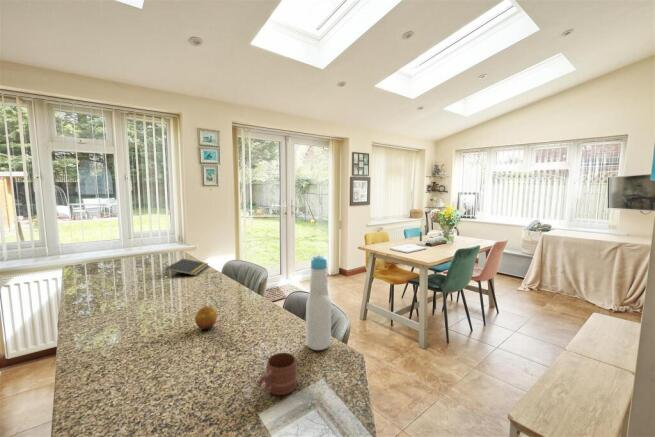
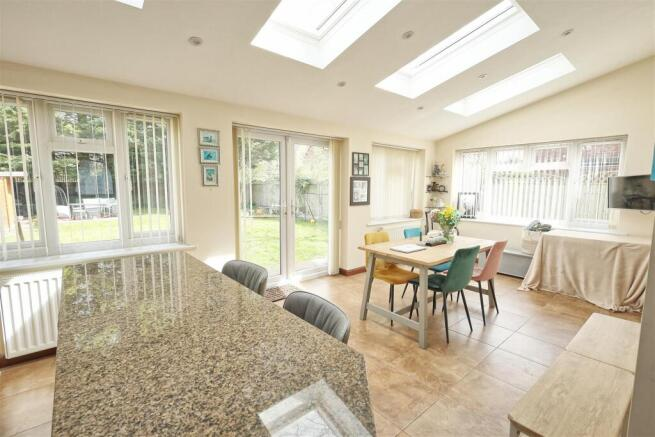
- notepad (188, 266)
- mug (275, 376)
- bottle (318, 301)
- fruit (206, 317)
